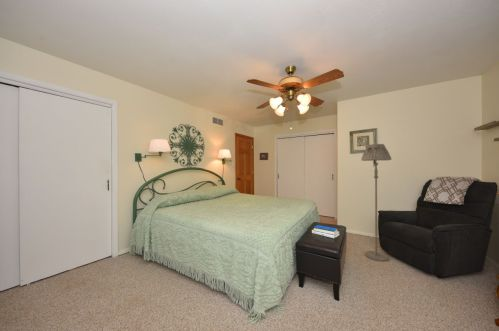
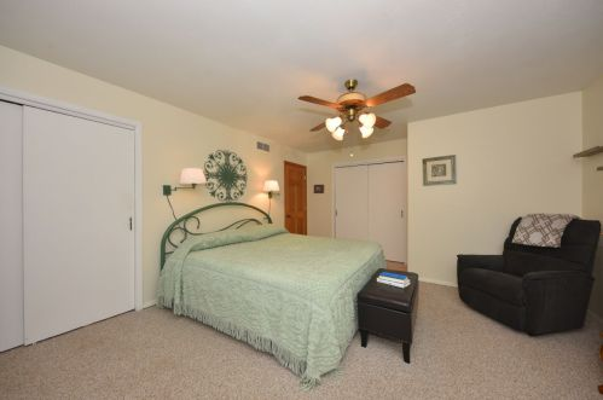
- floor lamp (376, 200)
